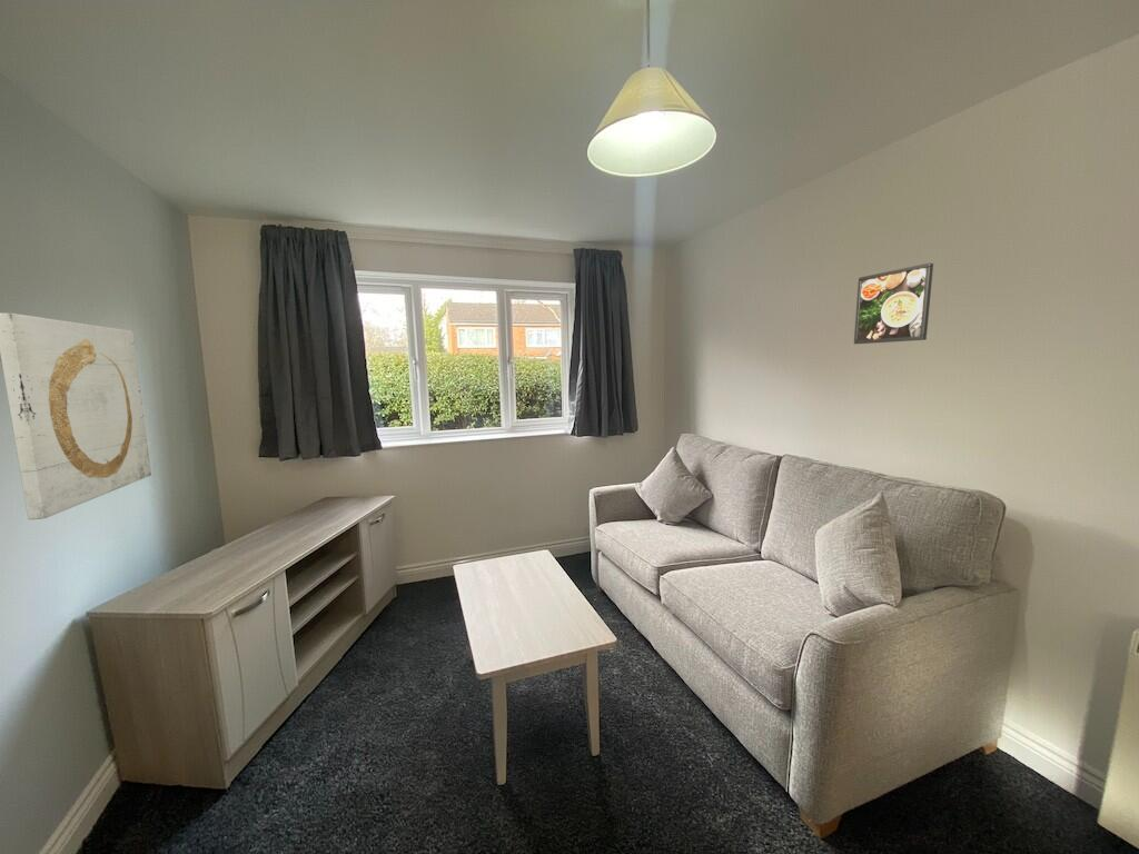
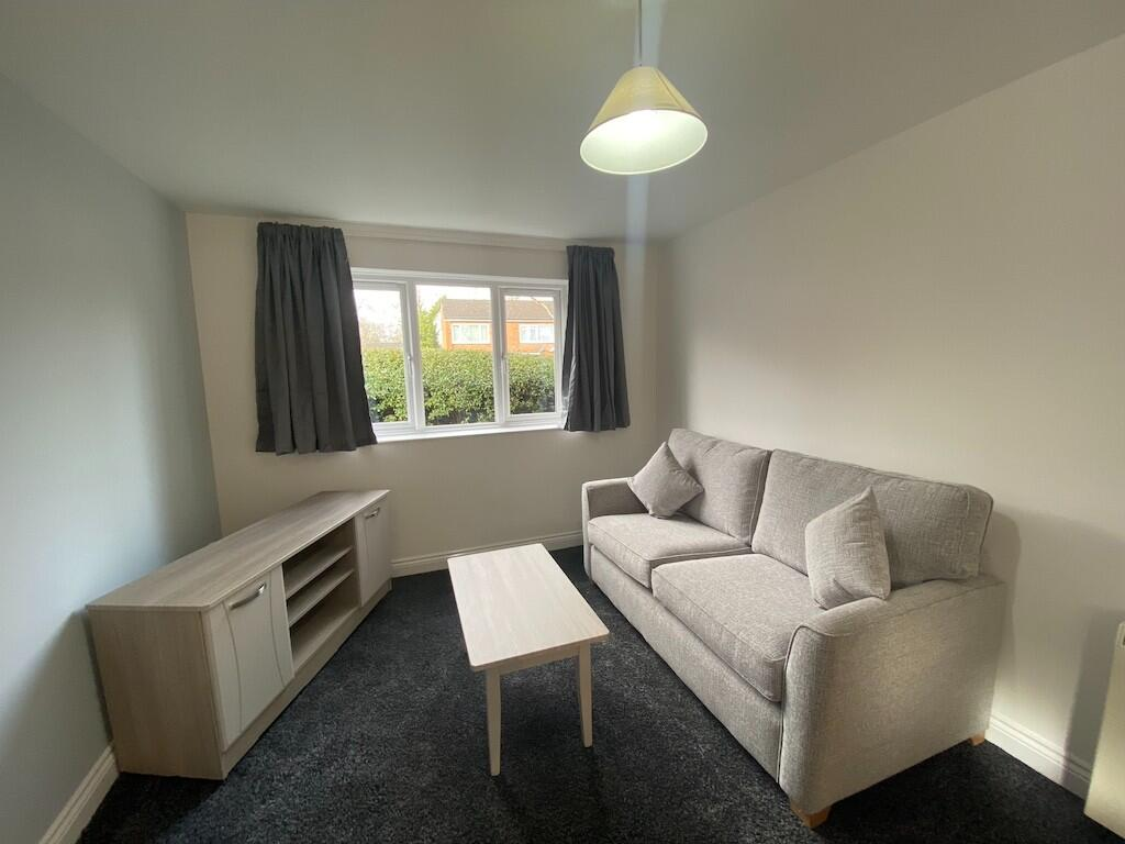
- wall art (88, 410)
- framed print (890, 306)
